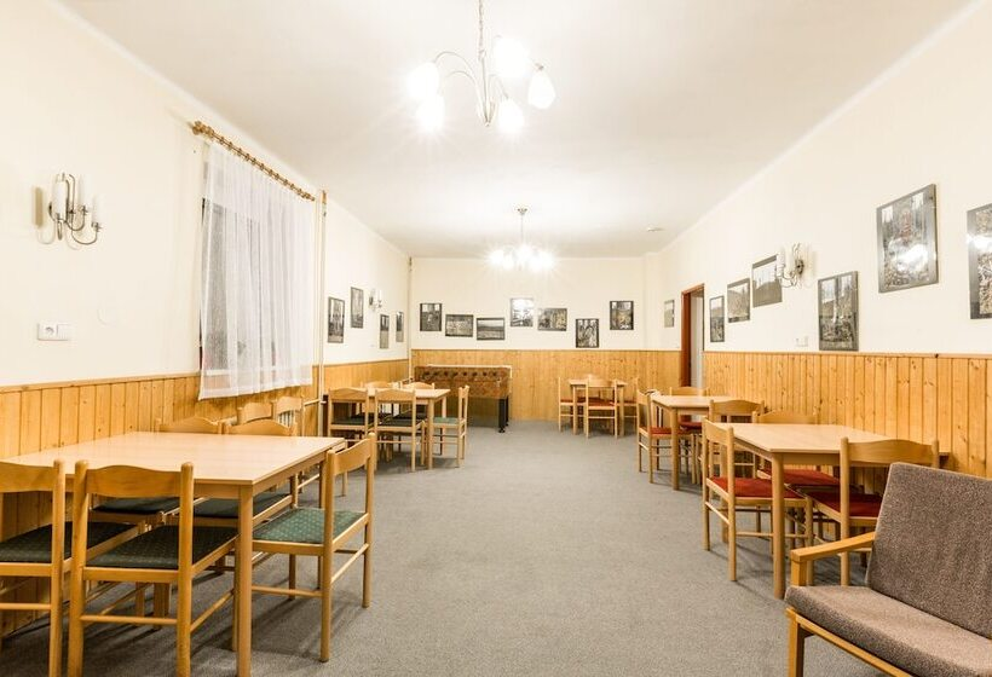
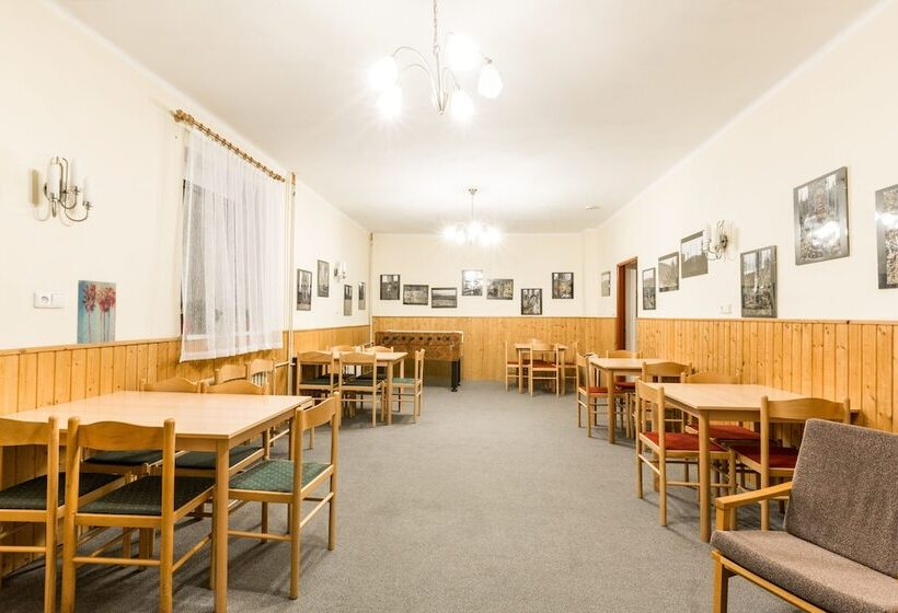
+ wall art (96, 312)
